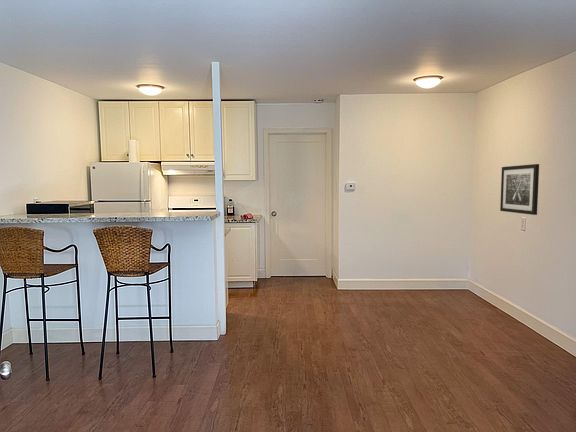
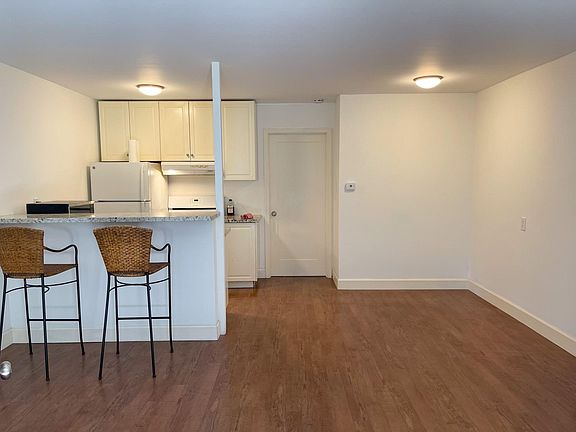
- wall art (518, 189)
